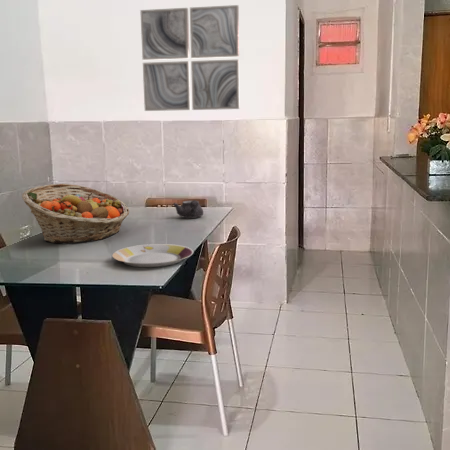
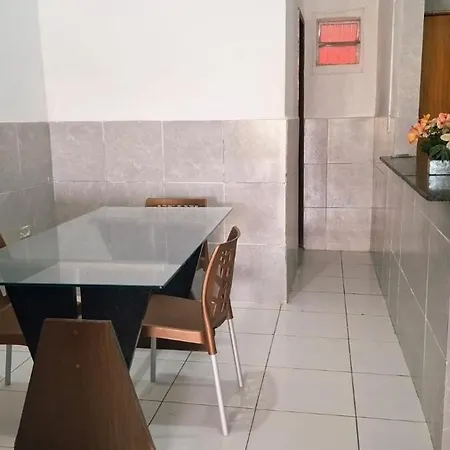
- teapot (190, 208)
- wall art (191, 61)
- fruit basket (77, 211)
- plate (153, 256)
